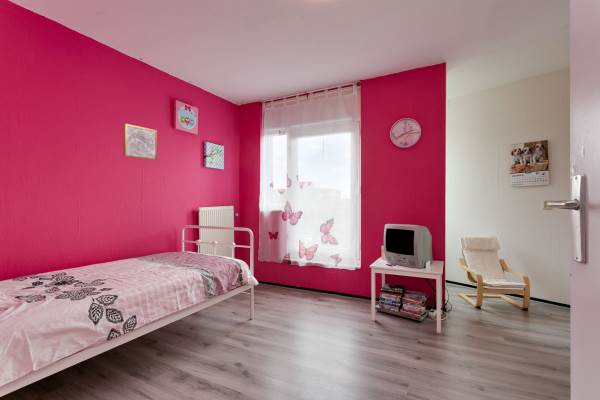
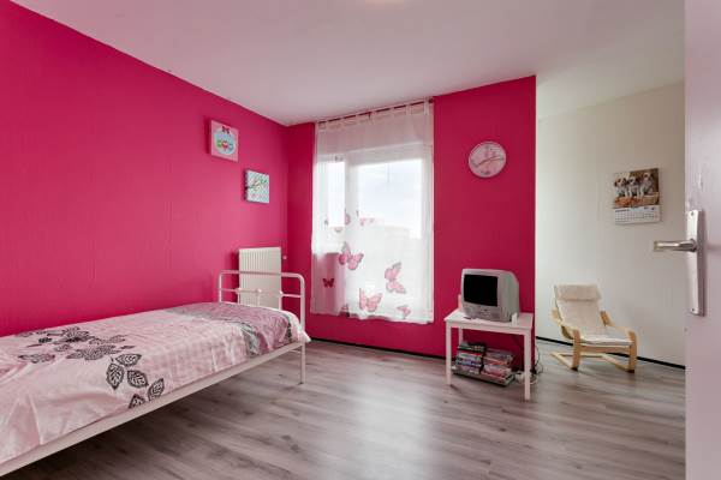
- wall art (140, 142)
